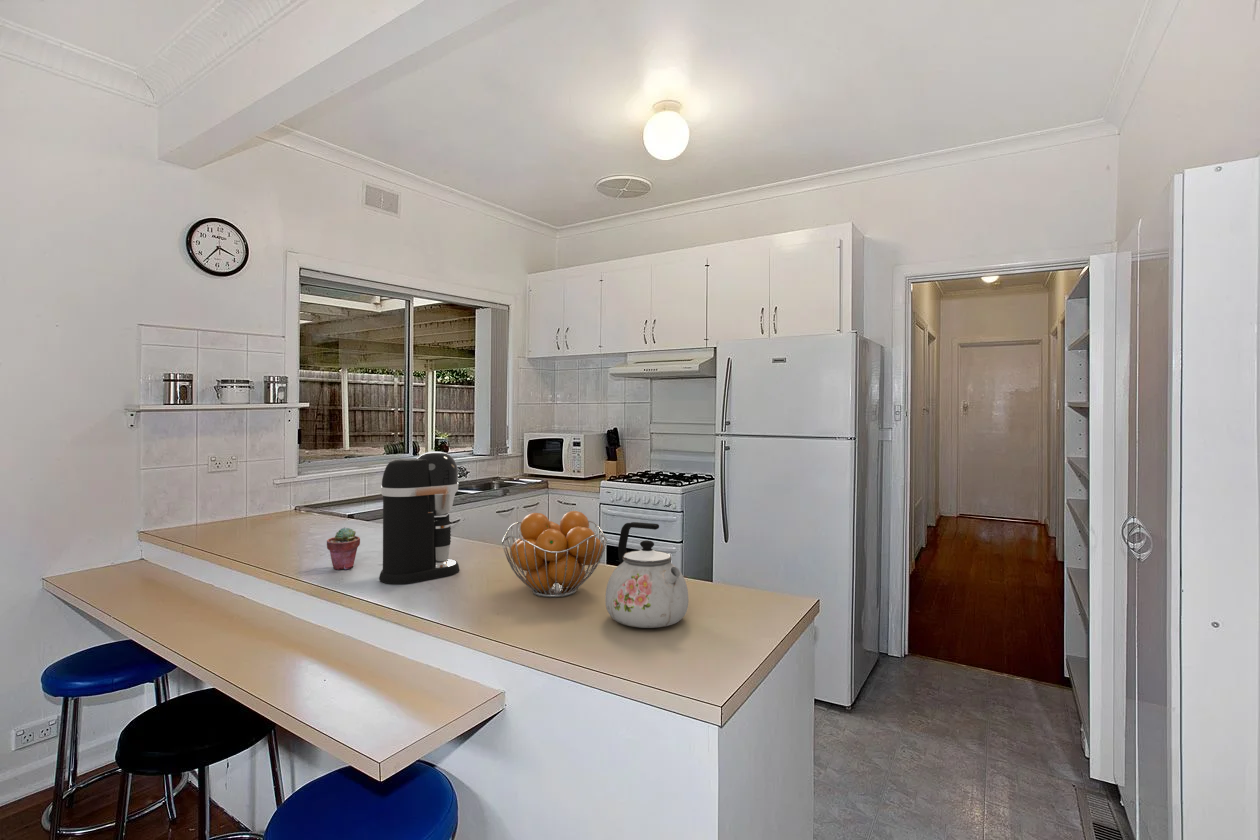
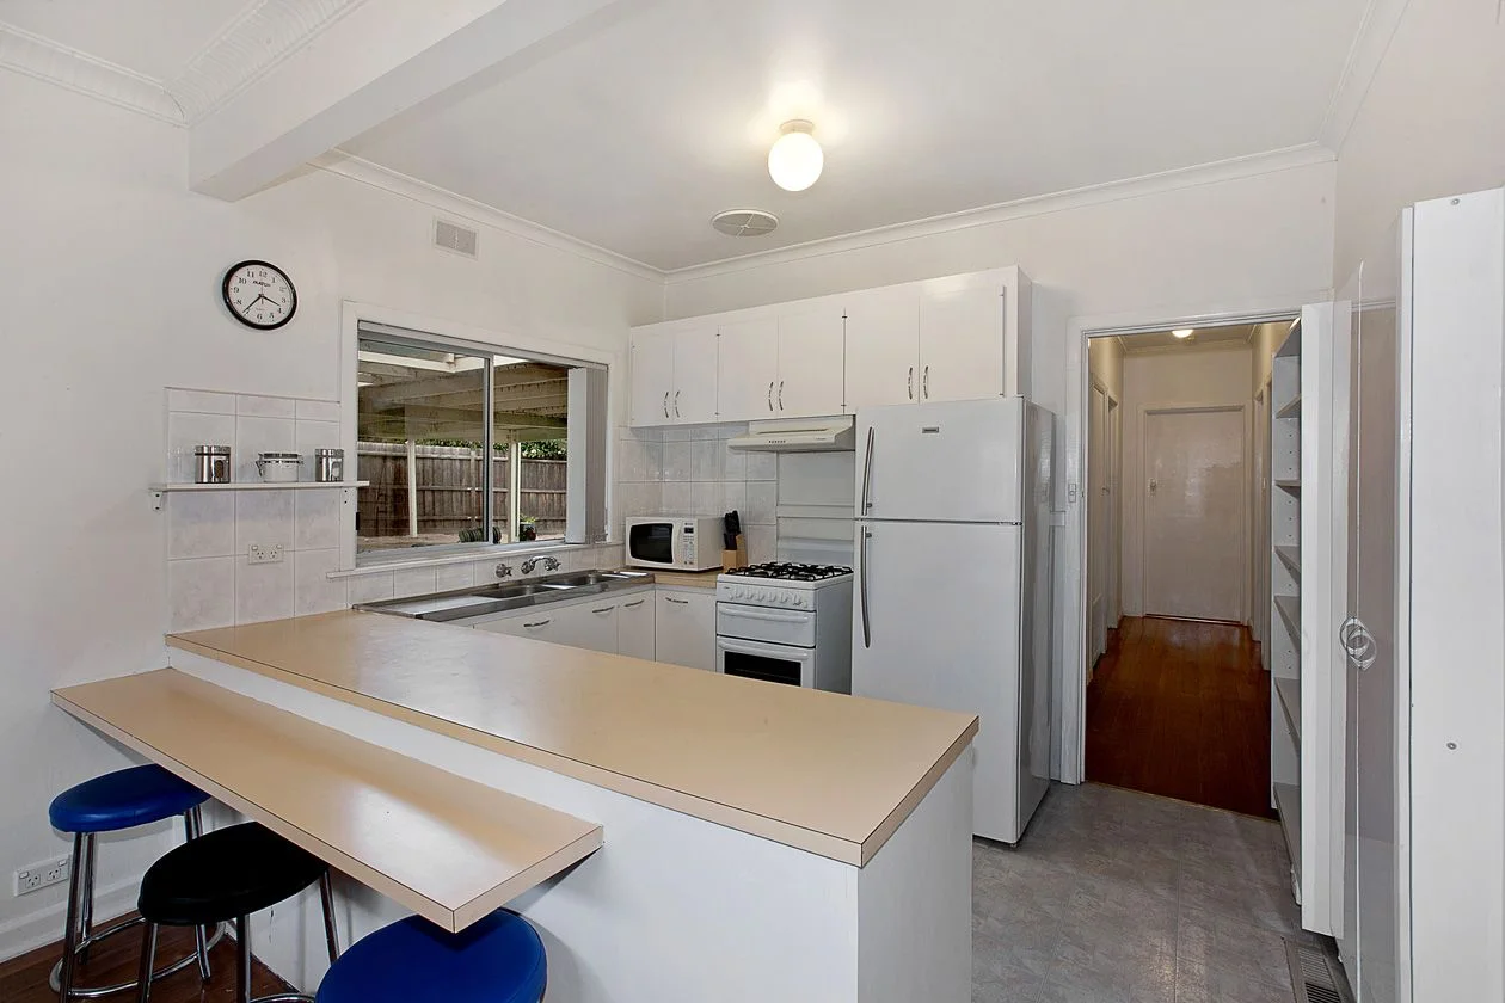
- kettle (647, 571)
- coffee maker (420, 513)
- fruit basket (554, 551)
- potted succulent (343, 547)
